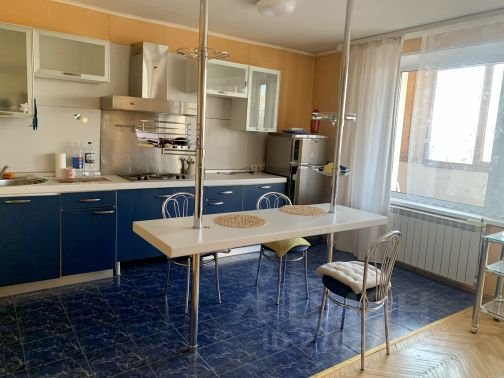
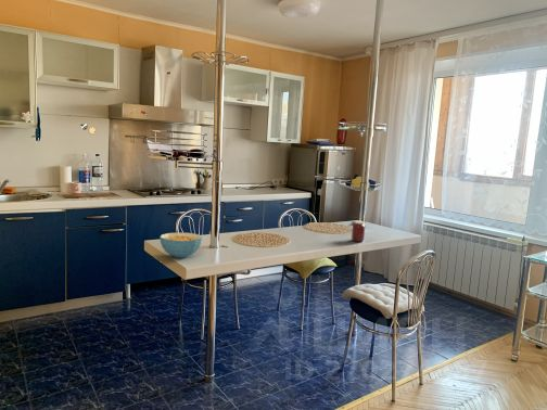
+ jar (356, 230)
+ cereal bowl (180, 246)
